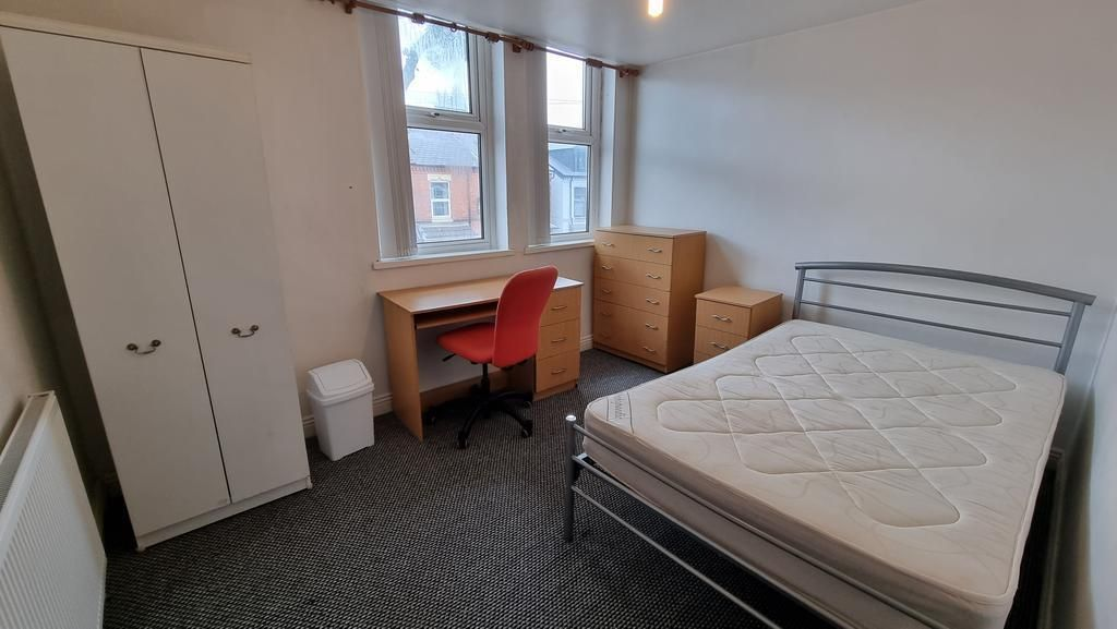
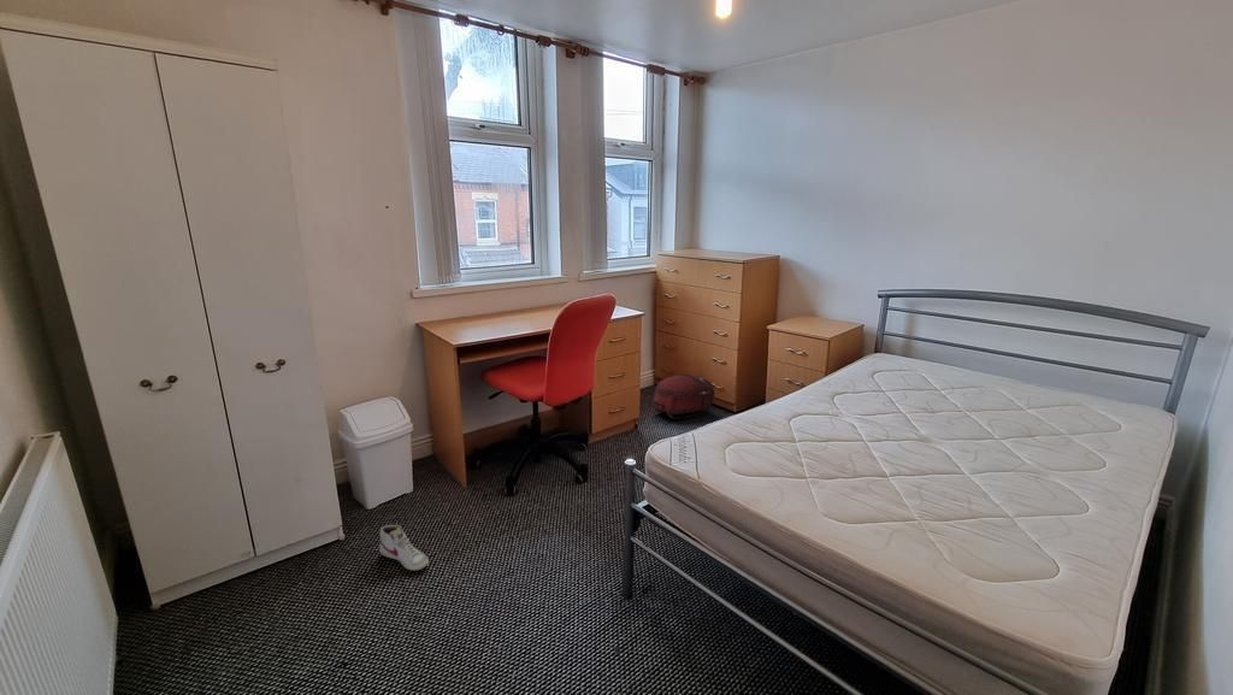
+ shoe (403, 544)
+ backpack (678, 395)
